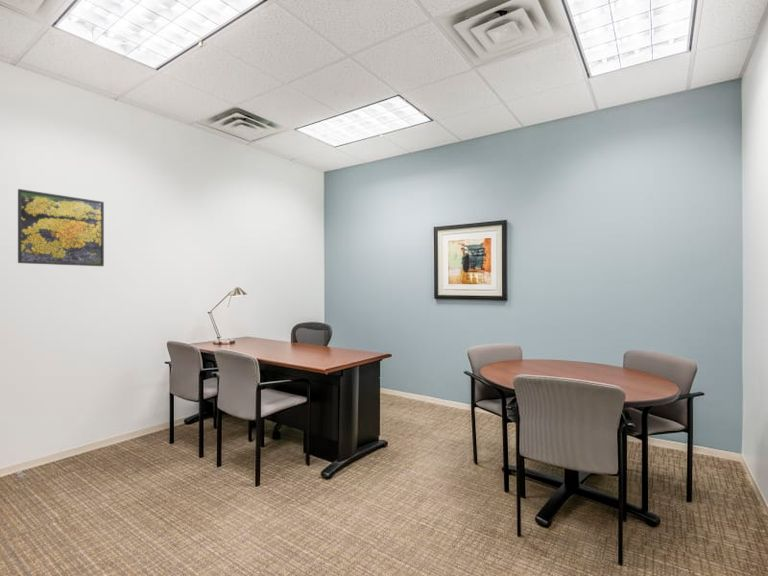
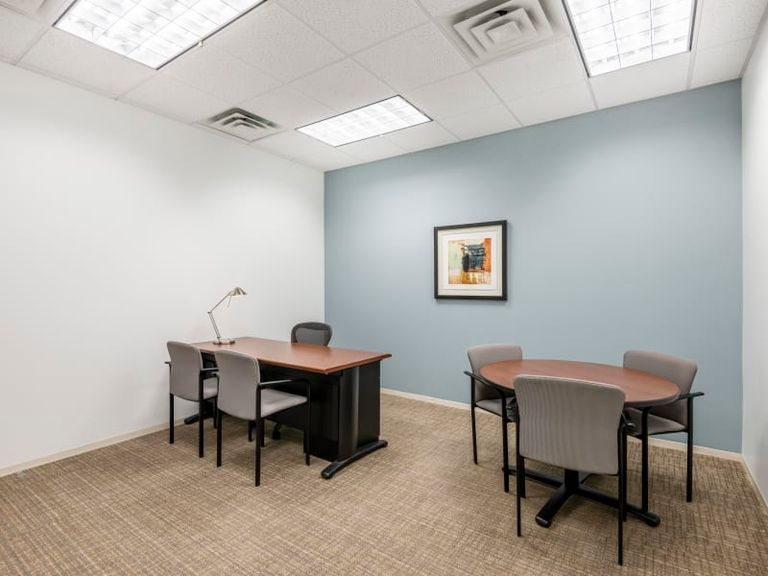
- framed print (63, 230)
